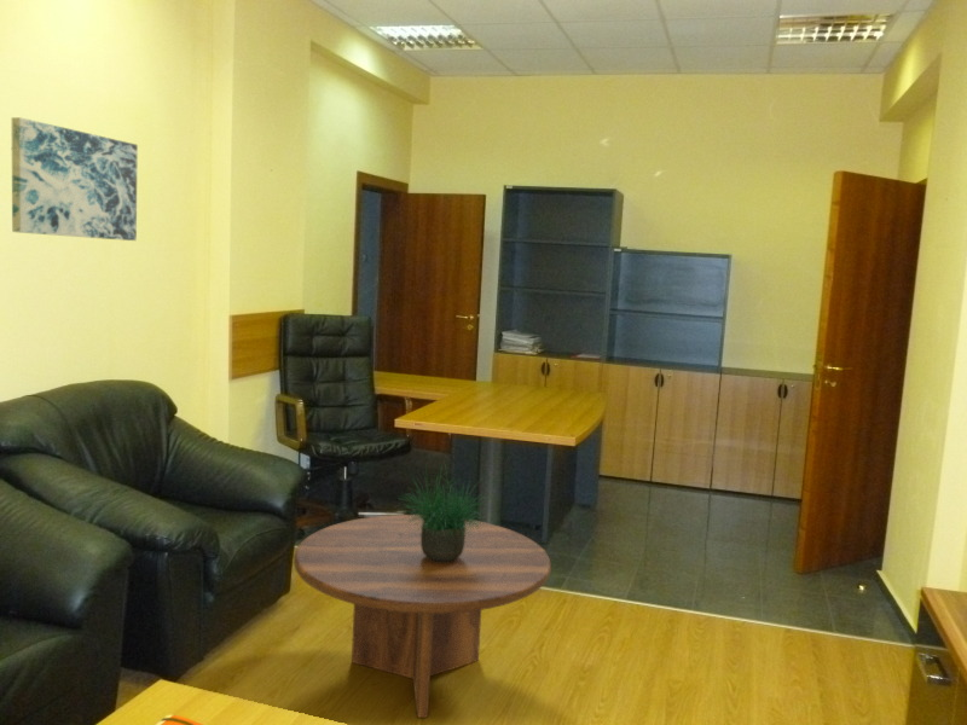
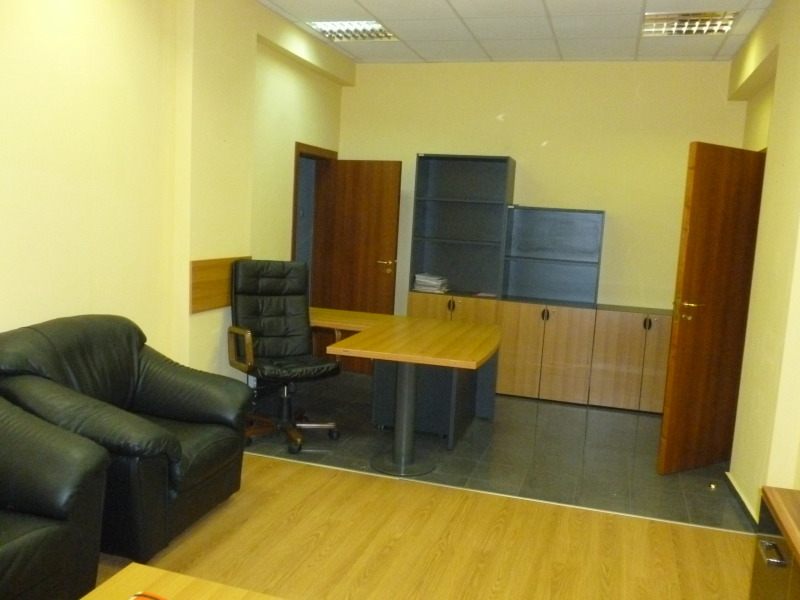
- coffee table (421, 615)
- potted plant (445, 509)
- wall art (79, 185)
